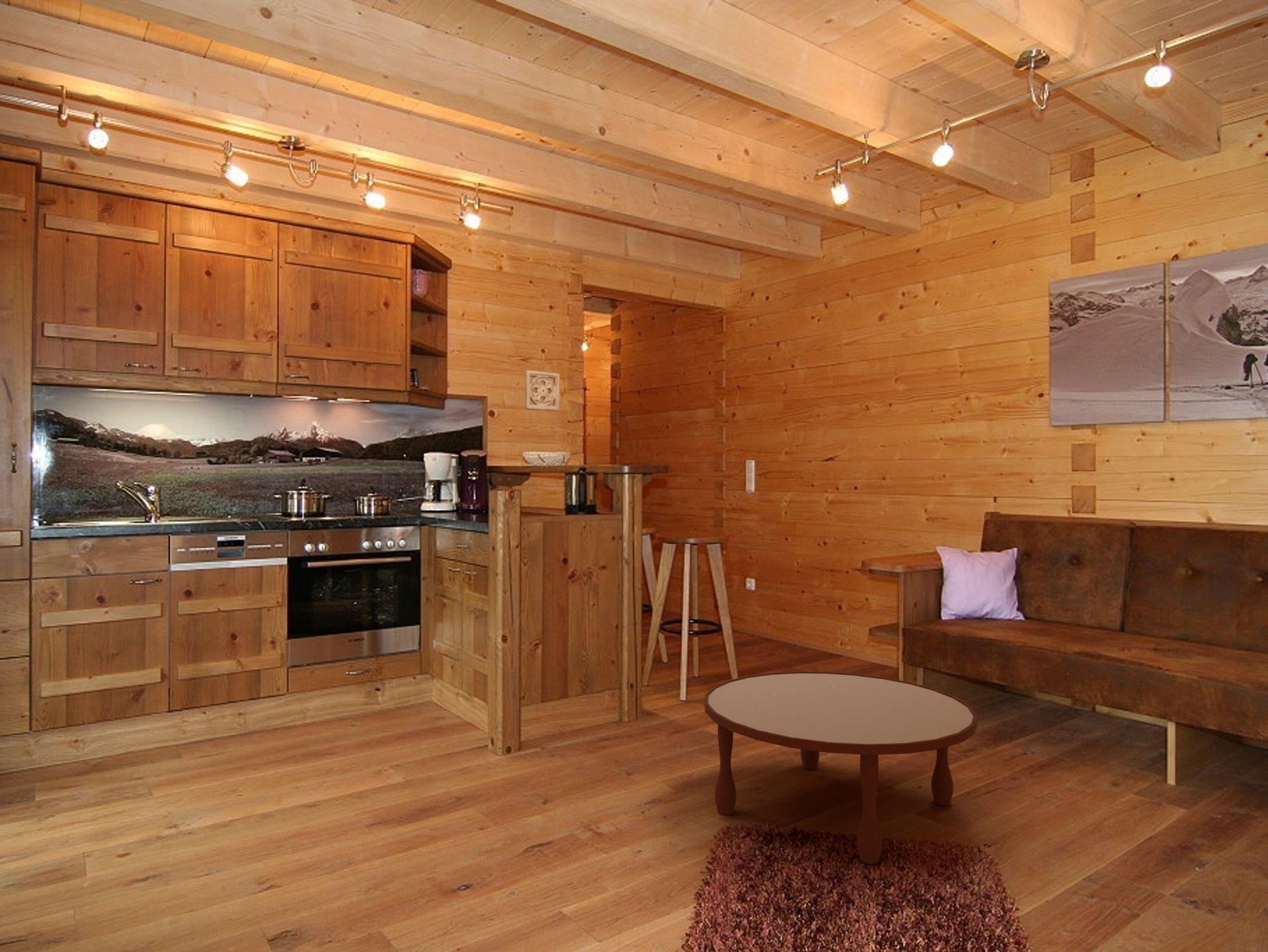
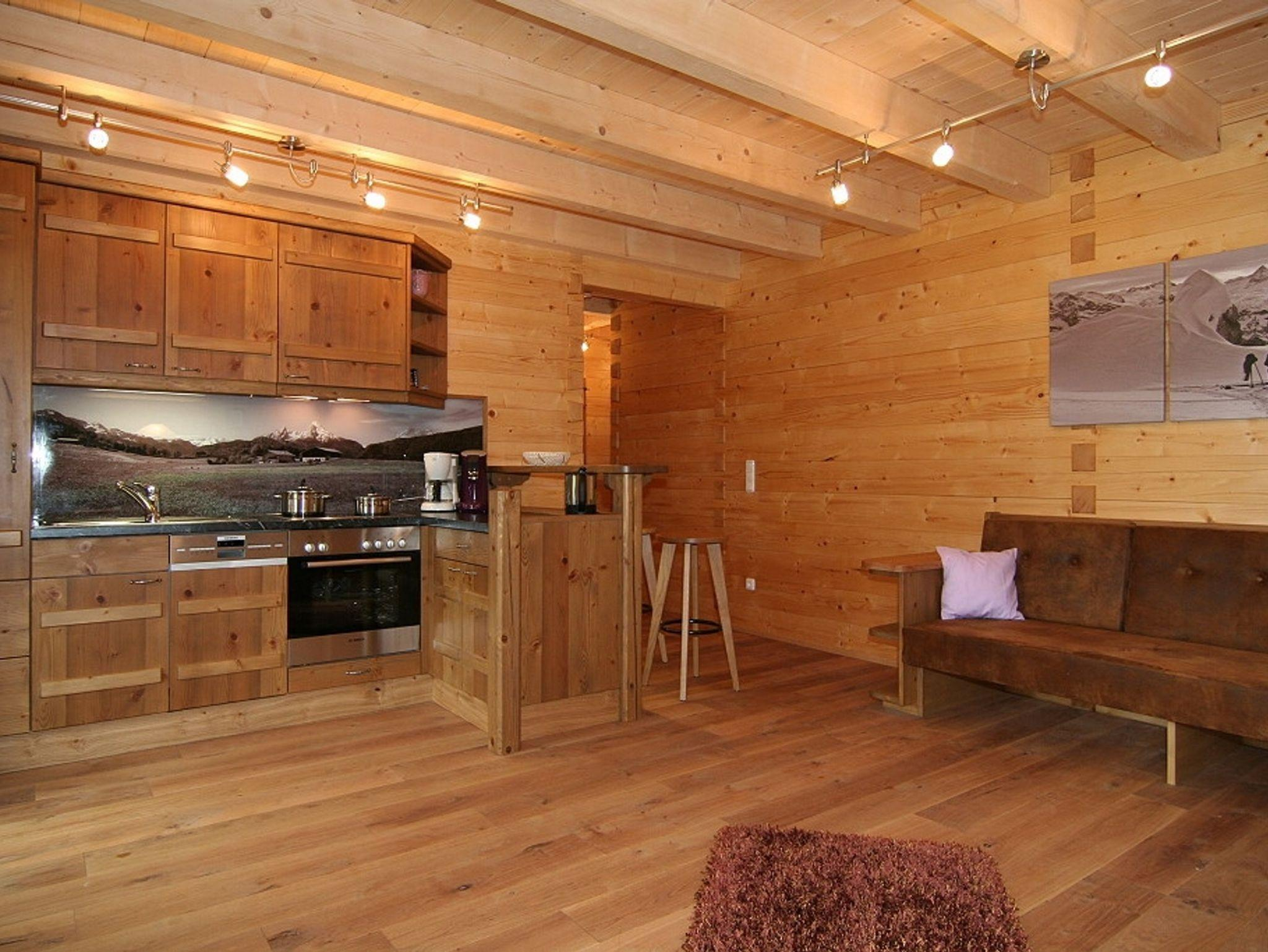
- coffee table (835, 753)
- wall ornament (542, 391)
